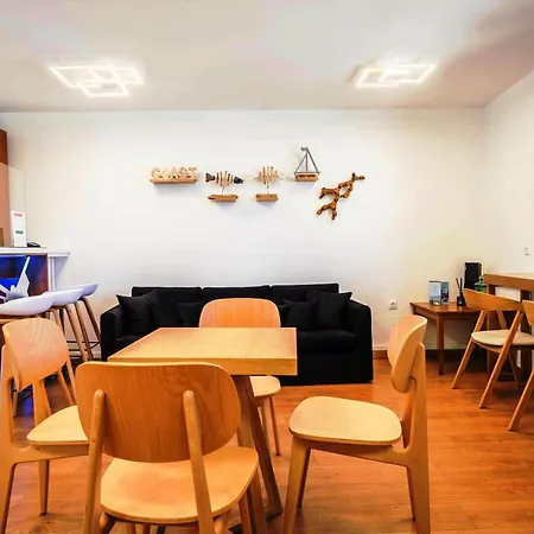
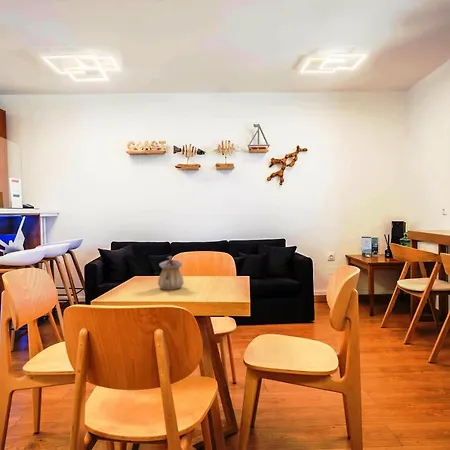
+ teapot (170, 272)
